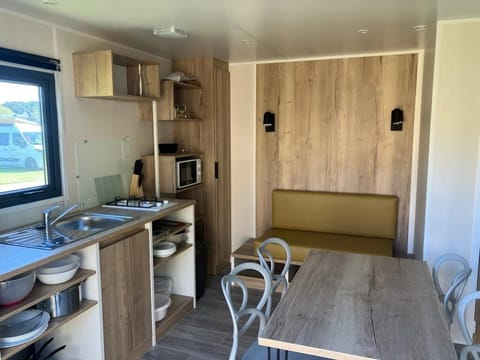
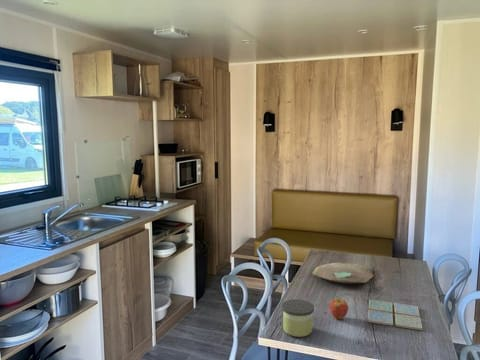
+ candle (297, 318)
+ fruit (338, 307)
+ decorative bowl (342, 271)
+ drink coaster (392, 313)
